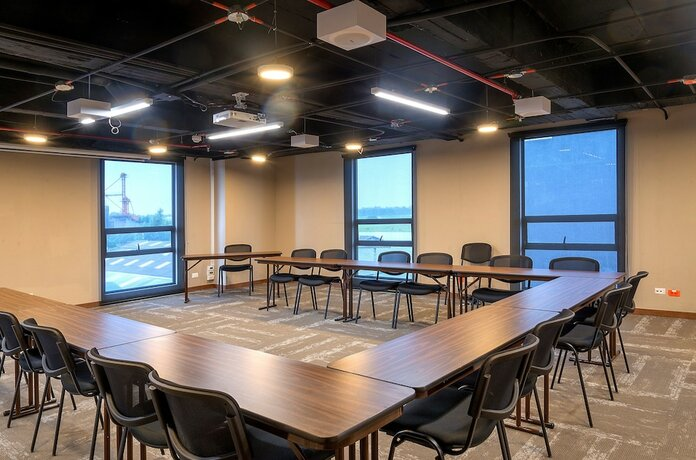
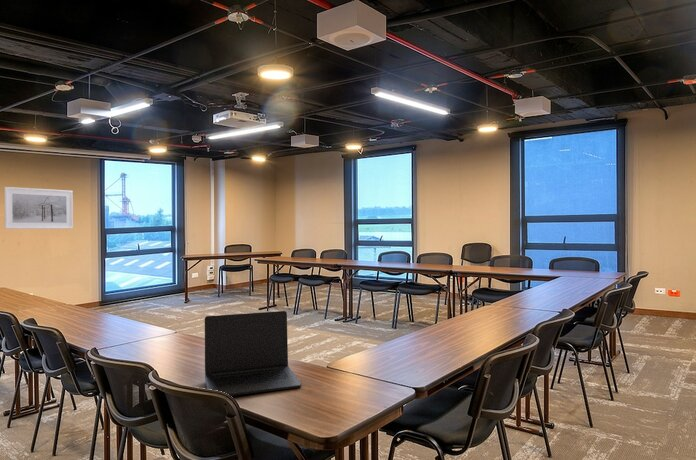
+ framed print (40, 208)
+ laptop (251, 350)
